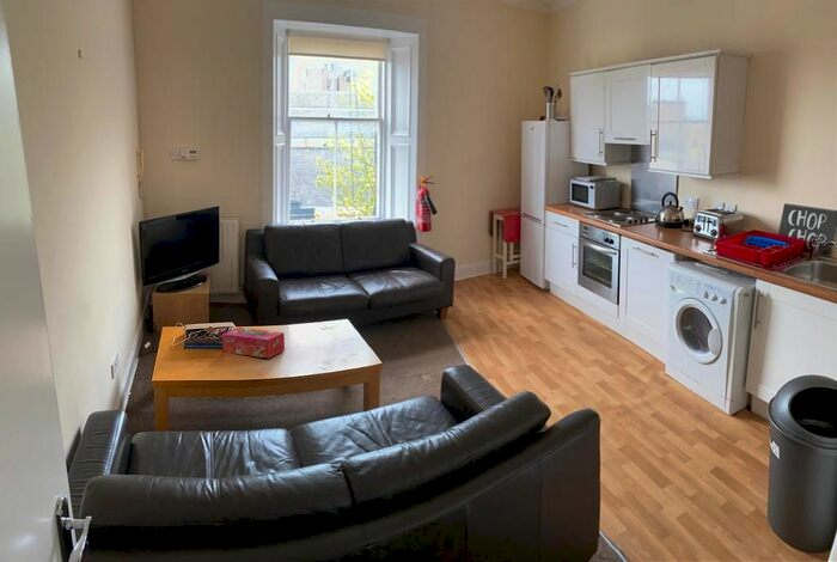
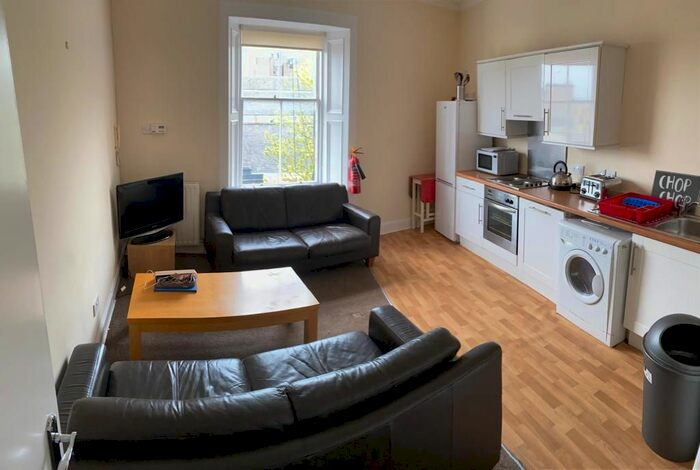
- tissue box (253, 342)
